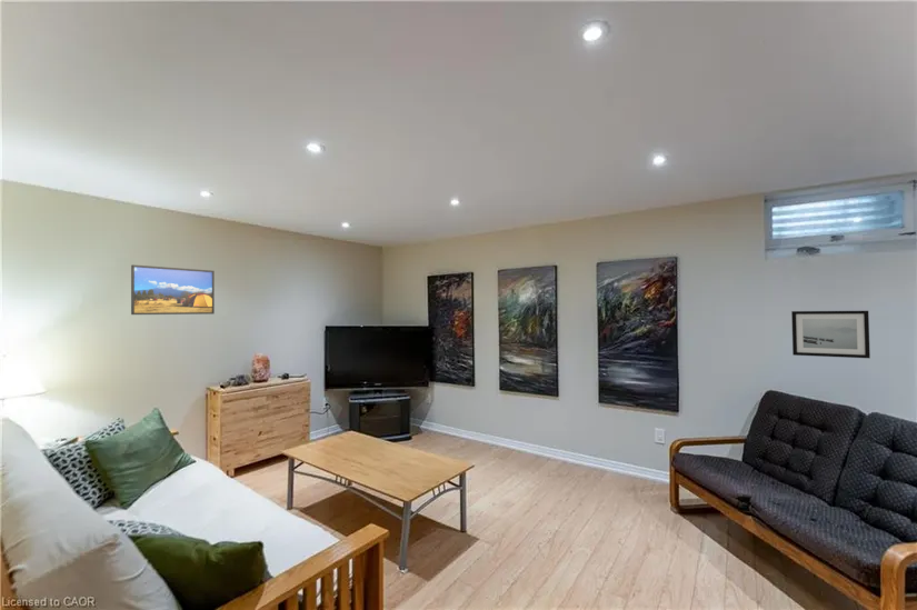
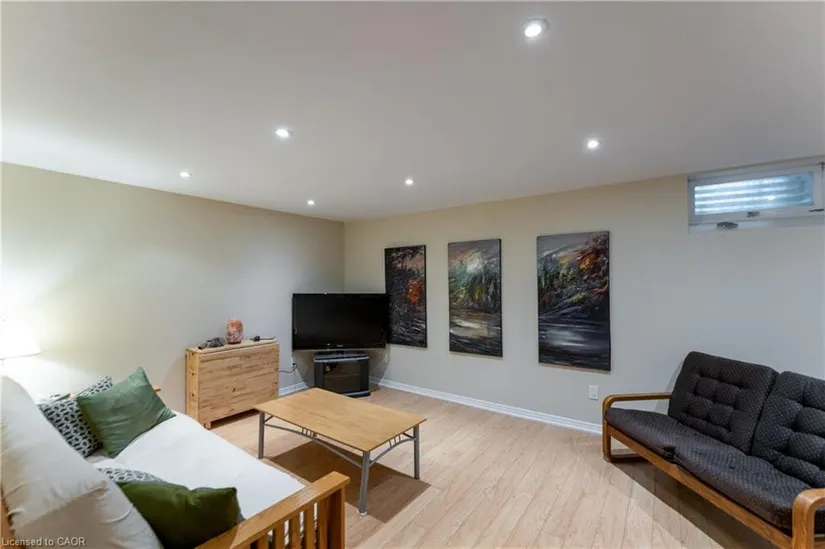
- wall art (828, 333)
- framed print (176, 291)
